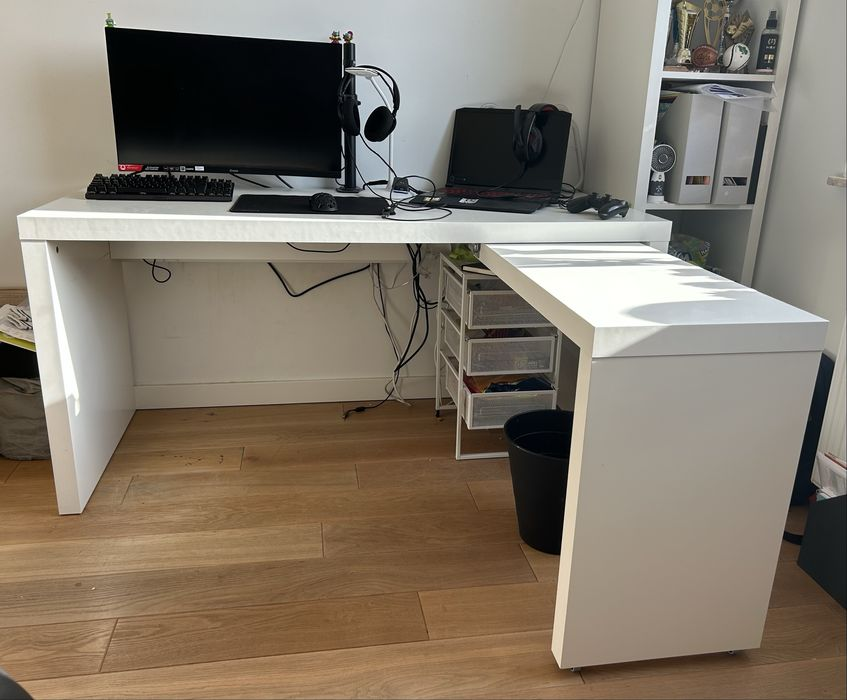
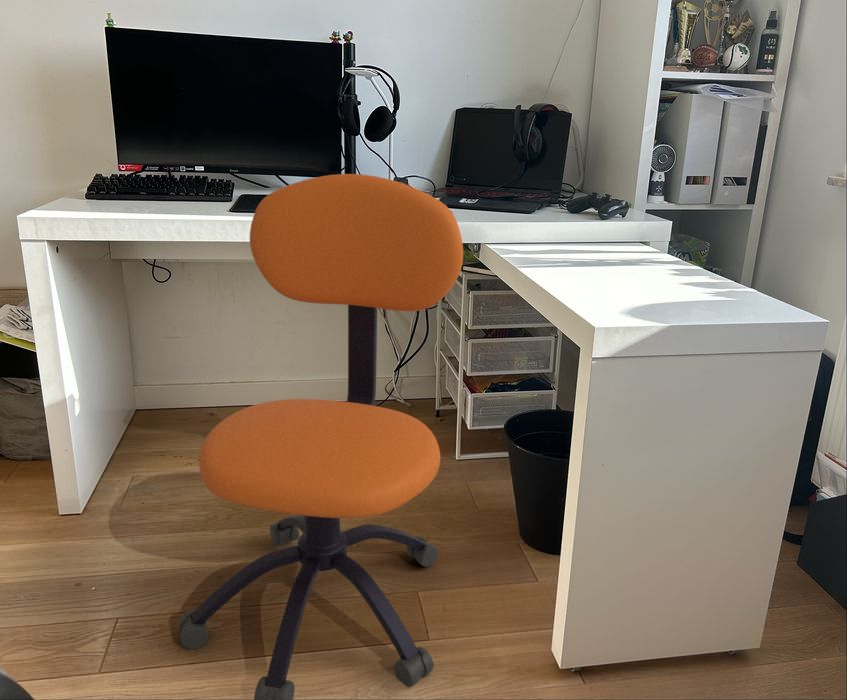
+ office chair (323, 420)
